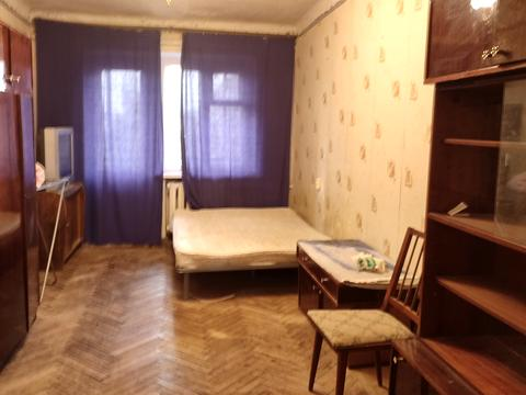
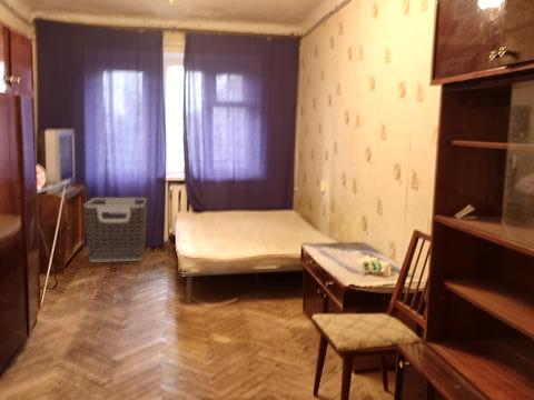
+ clothes hamper (117, 228)
